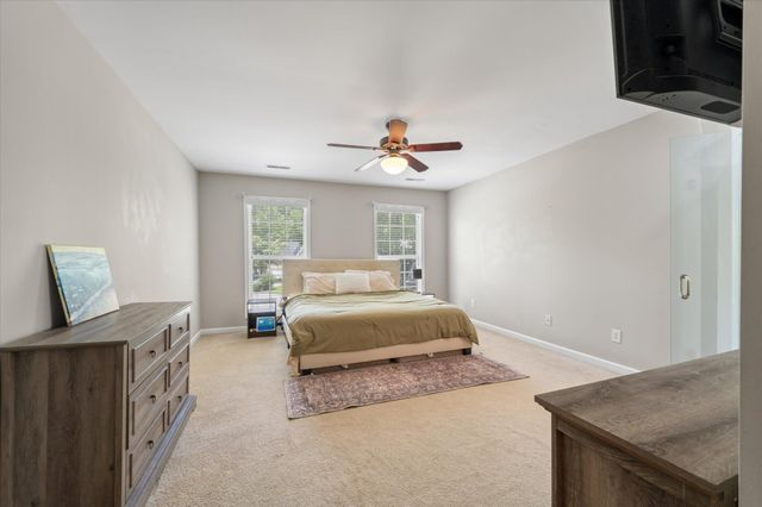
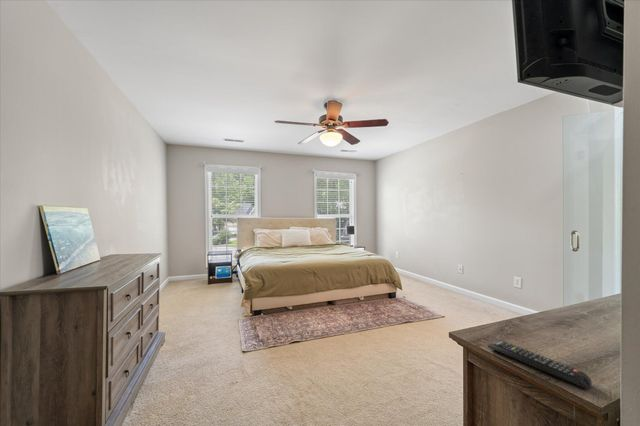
+ remote control (533, 360)
